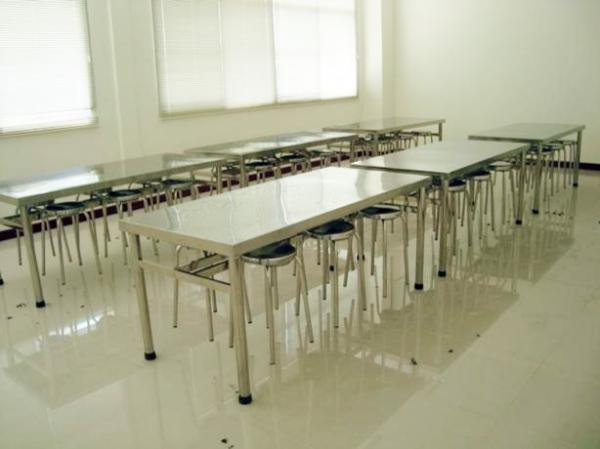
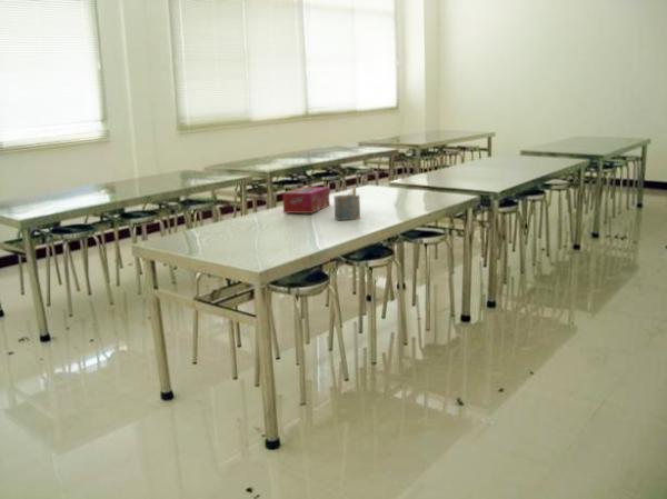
+ napkin holder (347, 202)
+ tissue box (307, 199)
